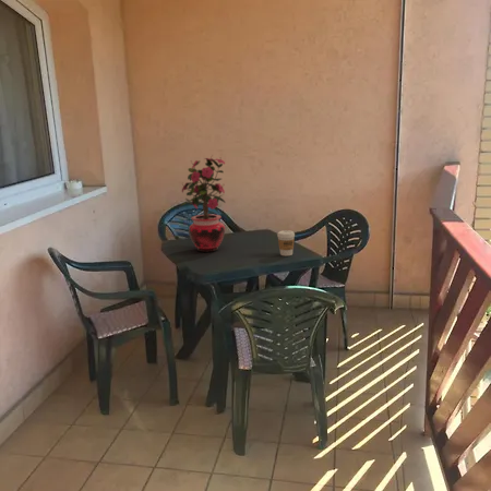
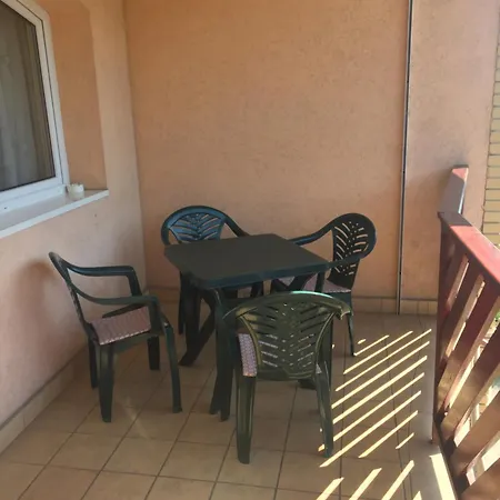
- coffee cup (286, 242)
- potted flower (204, 204)
